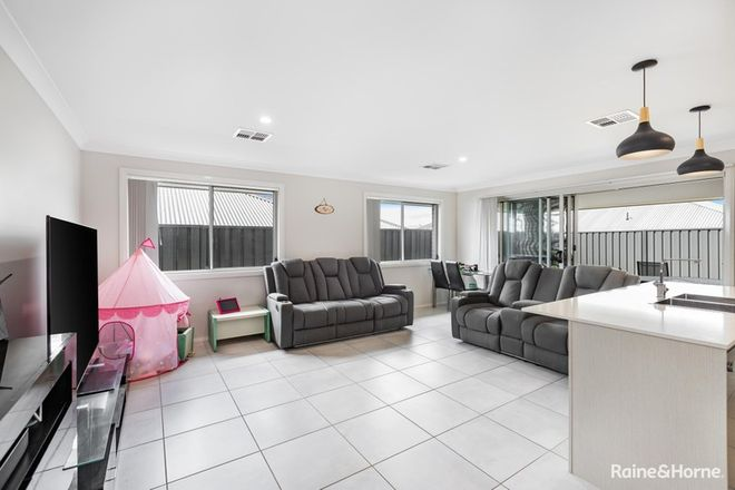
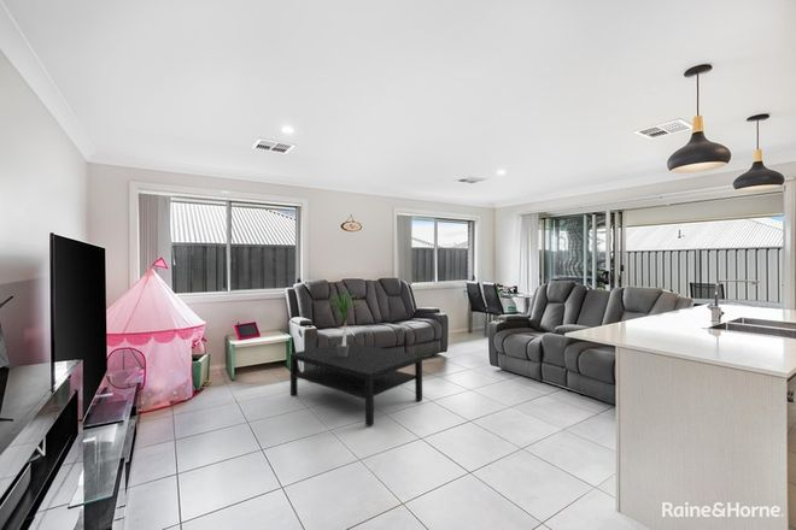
+ coffee table (355, 376)
+ potted plant (345, 319)
